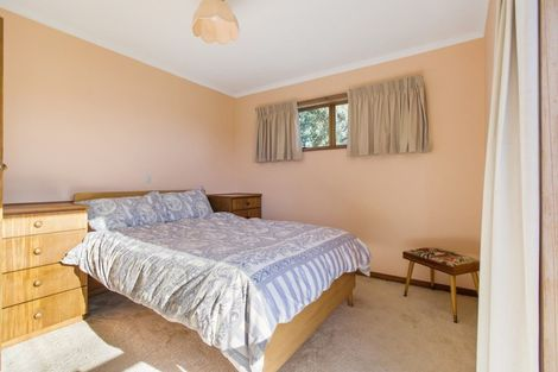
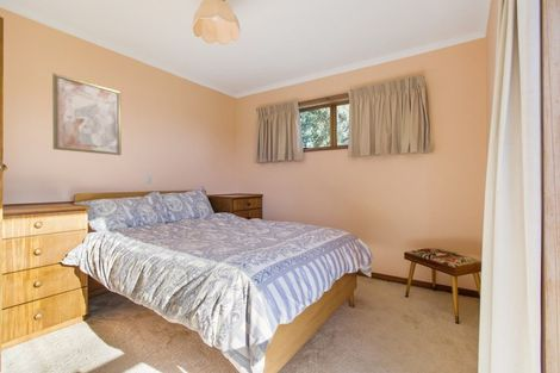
+ wall art (89, 117)
